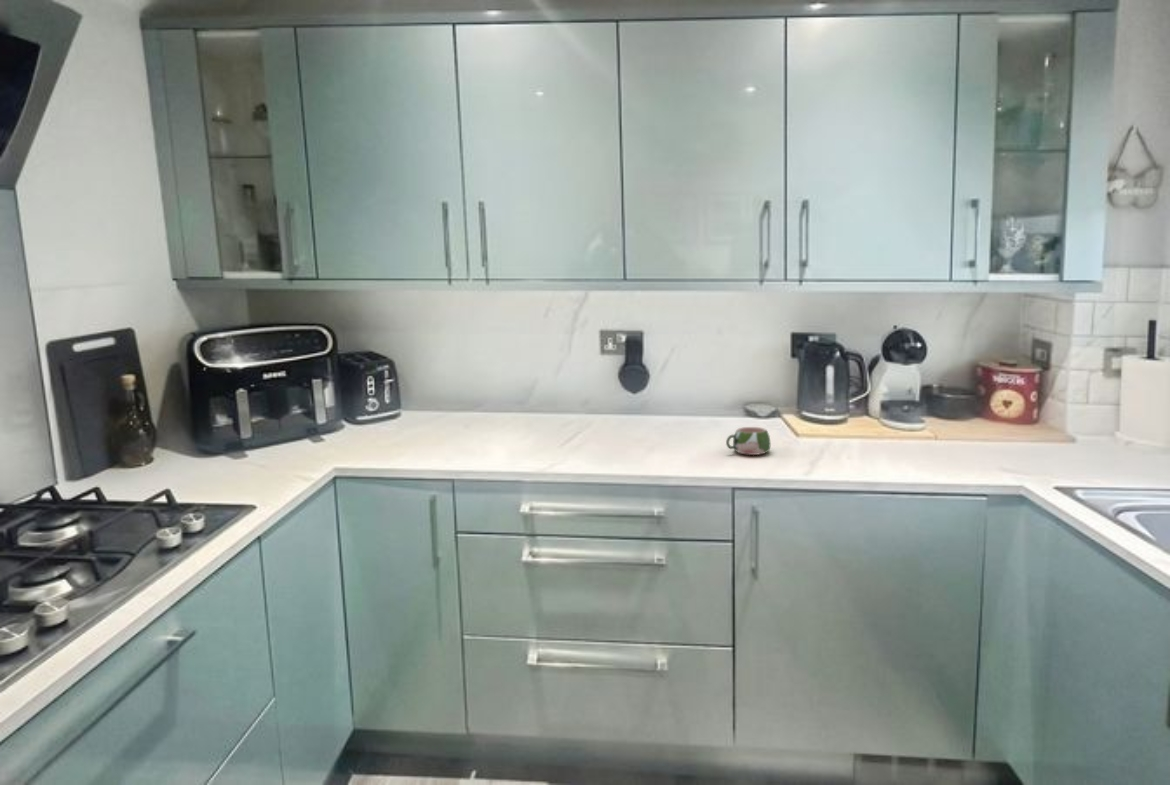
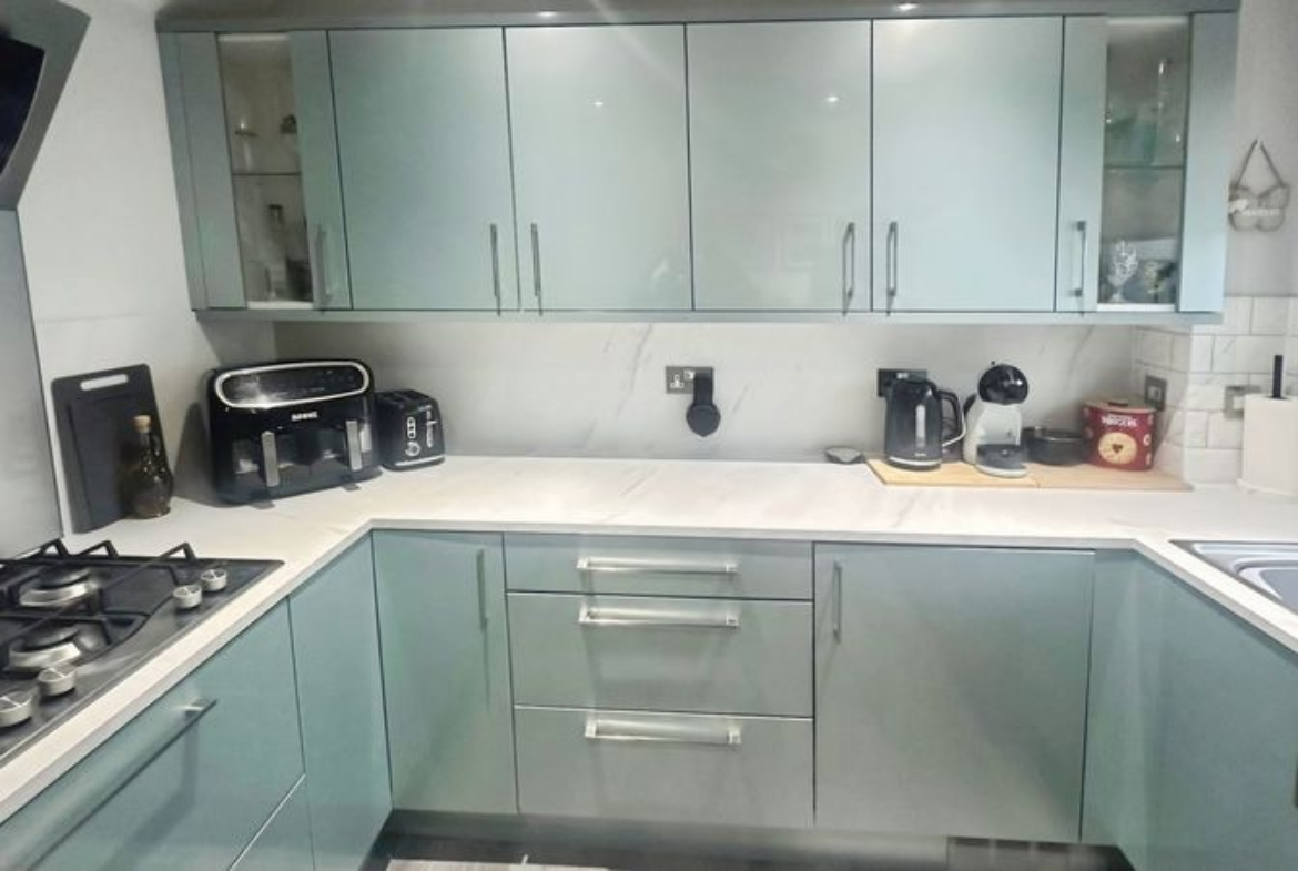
- mug (747, 441)
